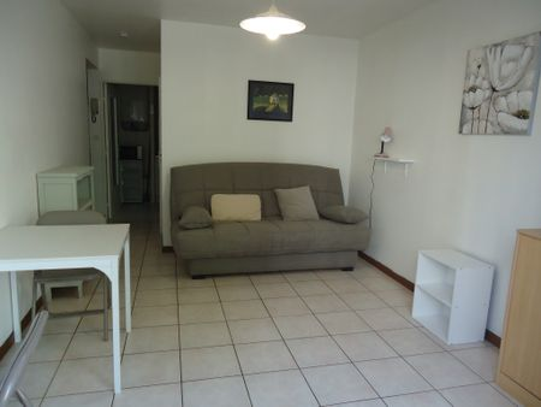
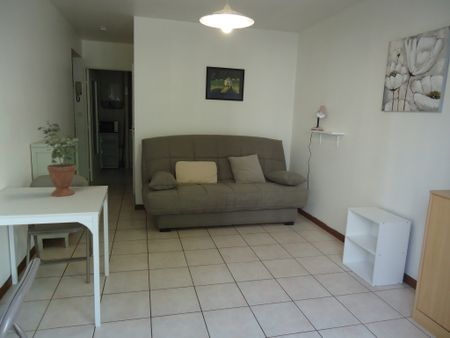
+ potted plant (59, 158)
